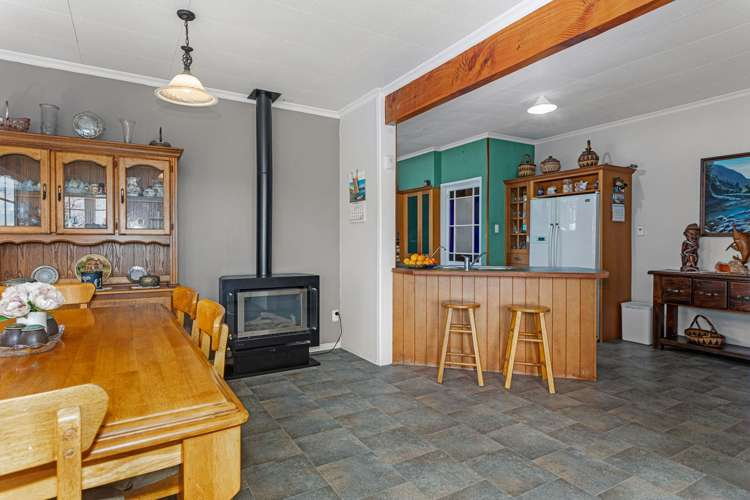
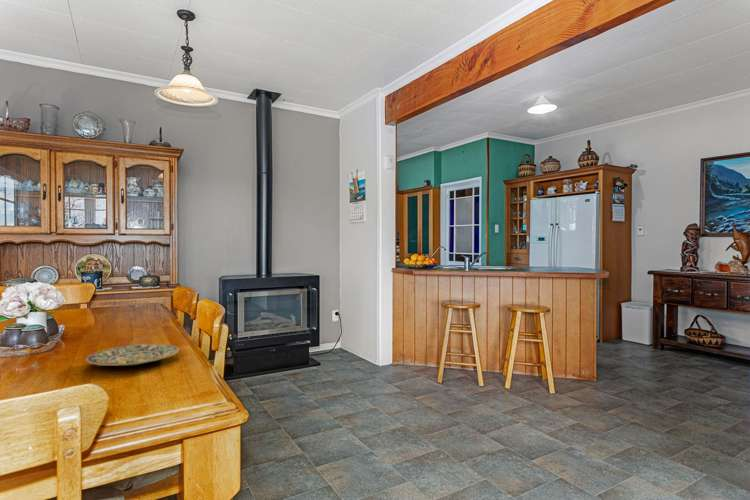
+ plate (134, 357)
